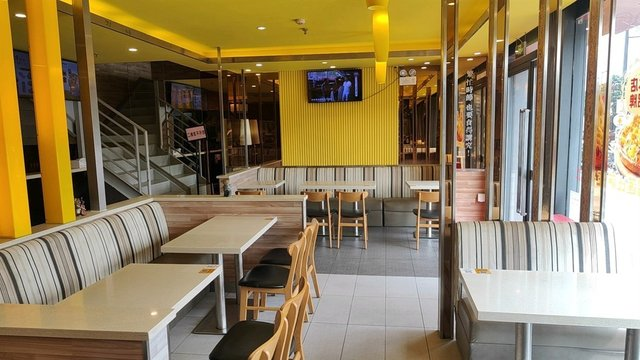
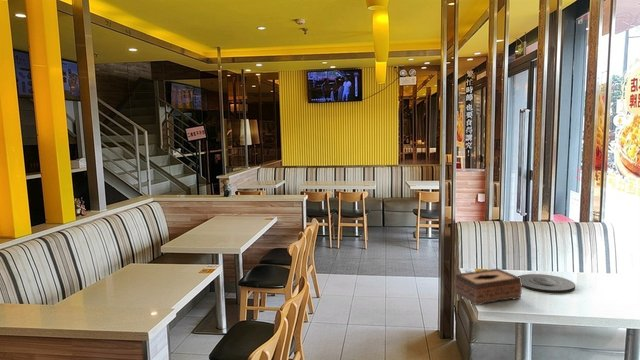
+ plate (544, 281)
+ tissue box (487, 286)
